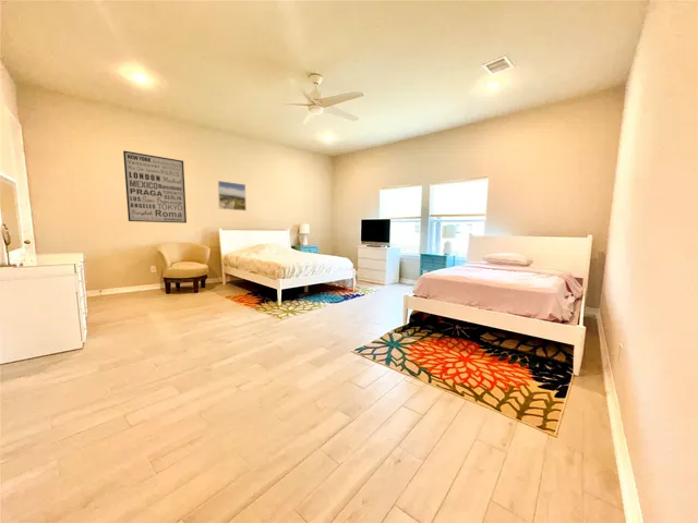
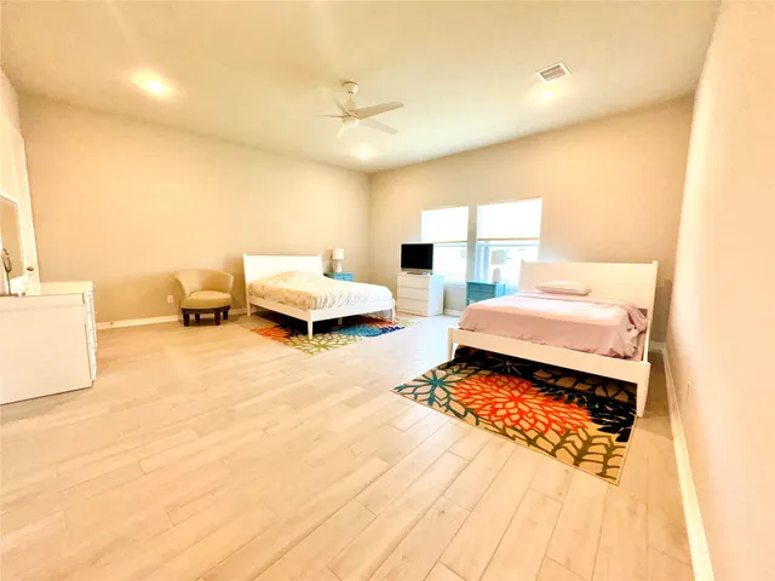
- wall art (157, 190)
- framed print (232, 196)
